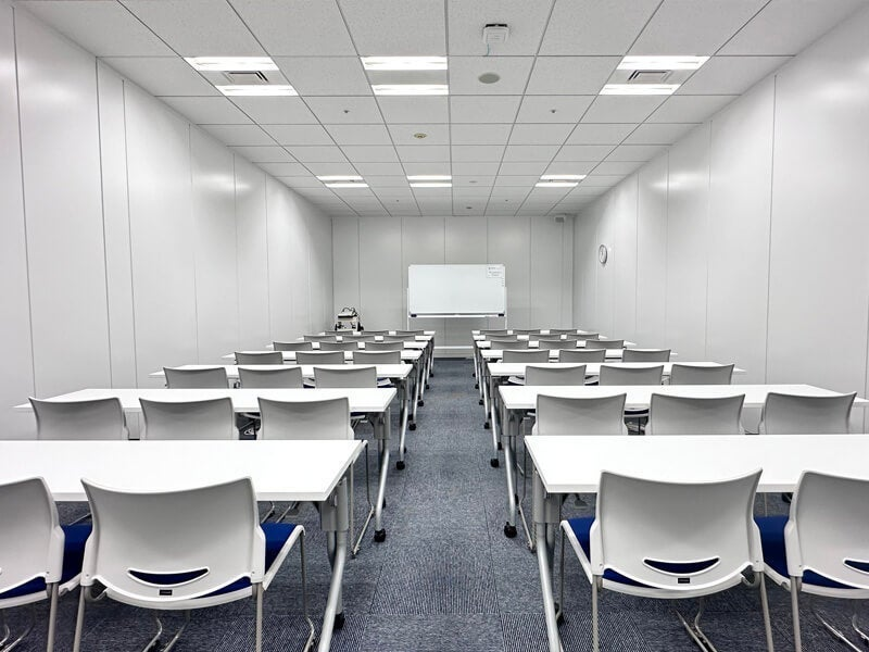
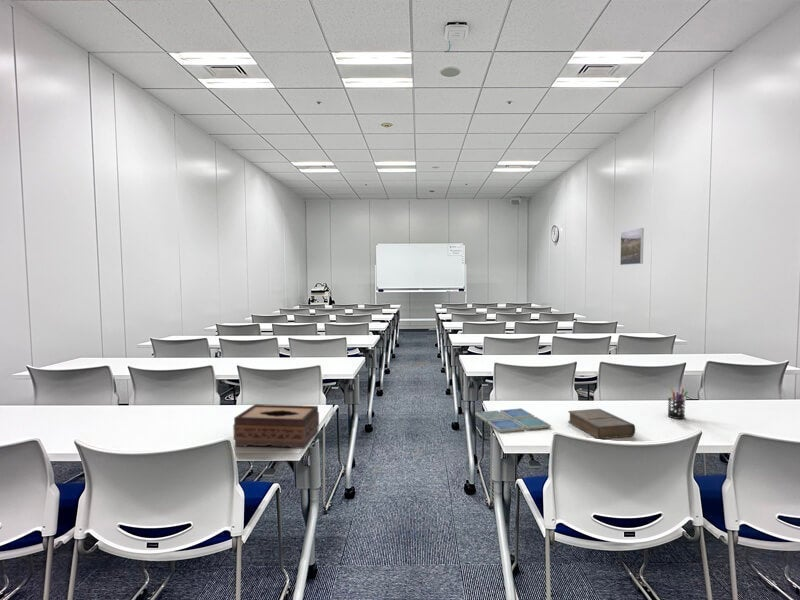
+ drink coaster (511, 419)
+ pen holder (678, 402)
+ book (595, 420)
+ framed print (631, 247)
+ tissue box (278, 425)
